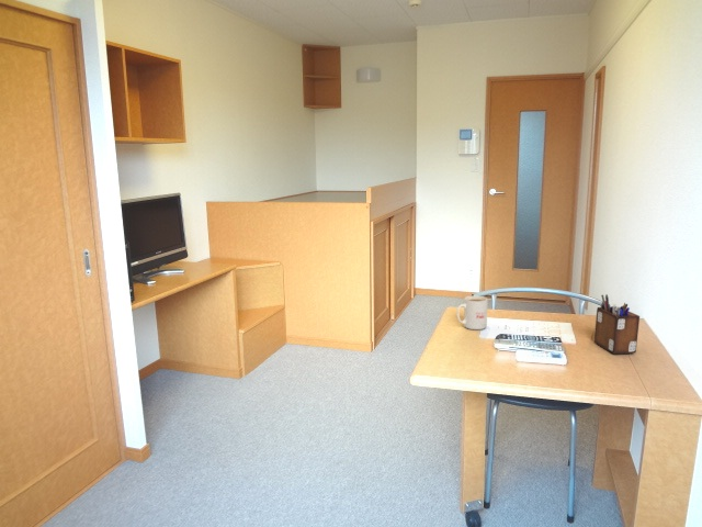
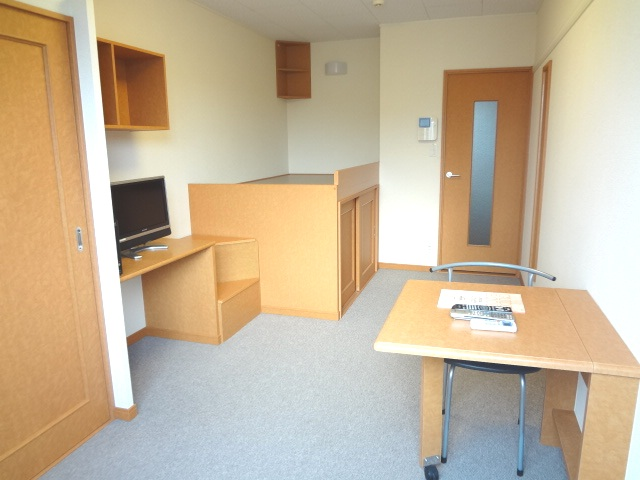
- mug (471, 313)
- desk organizer (616, 322)
